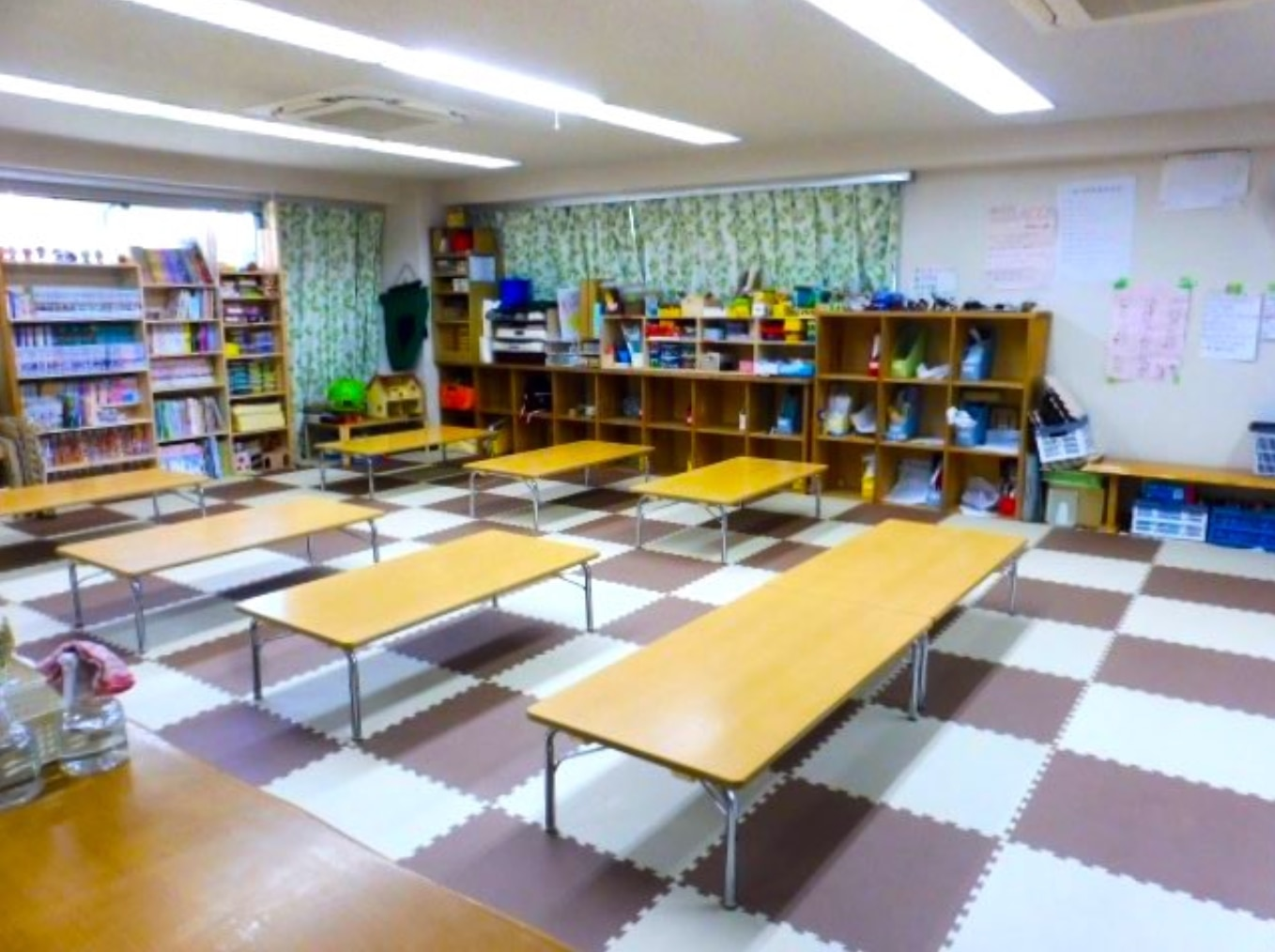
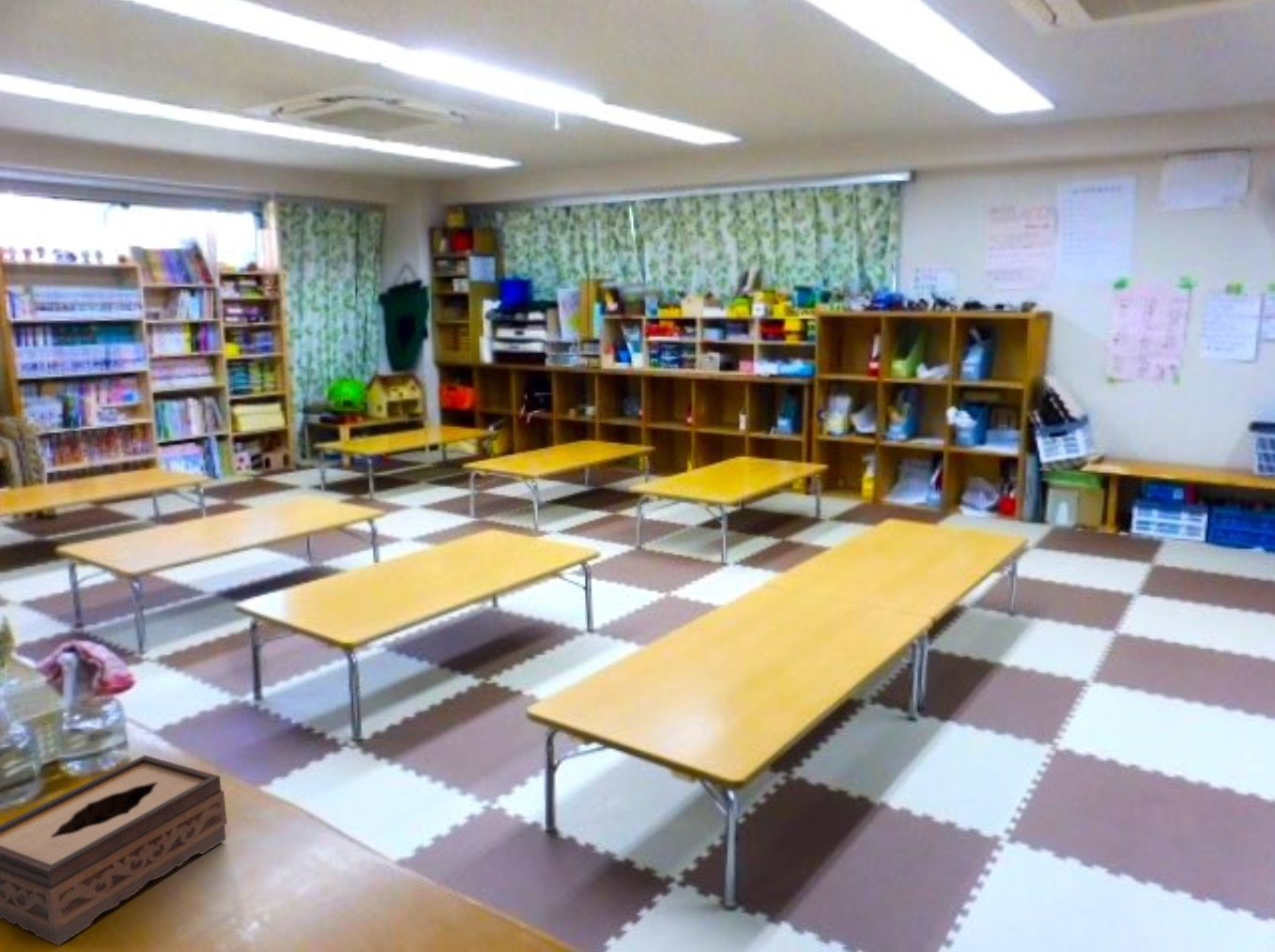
+ tissue box (106, 839)
